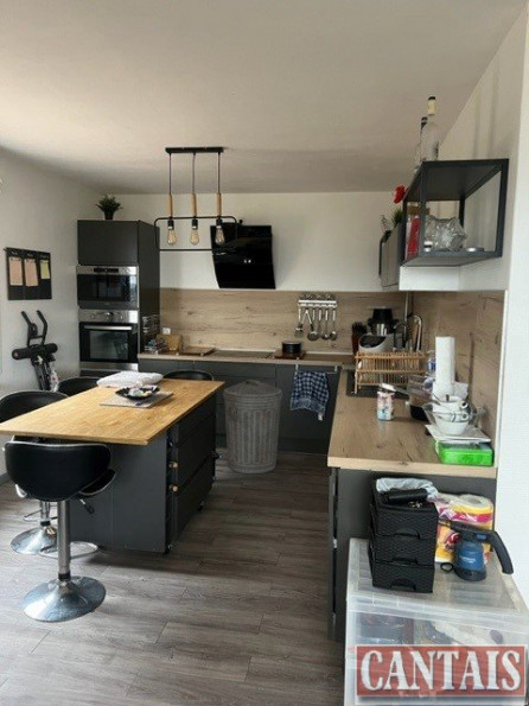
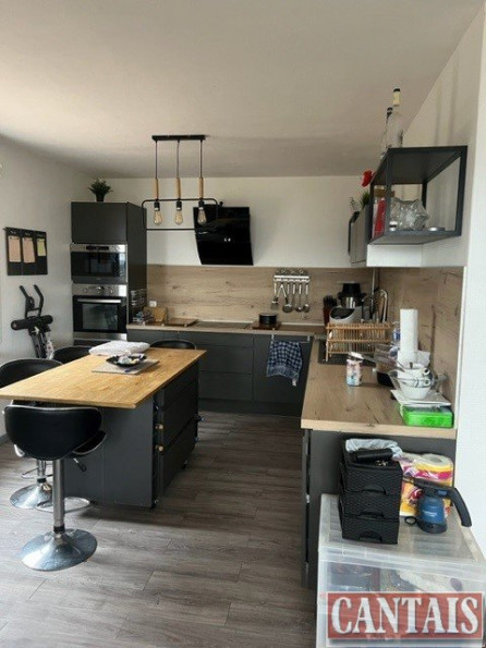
- trash can (251, 422)
